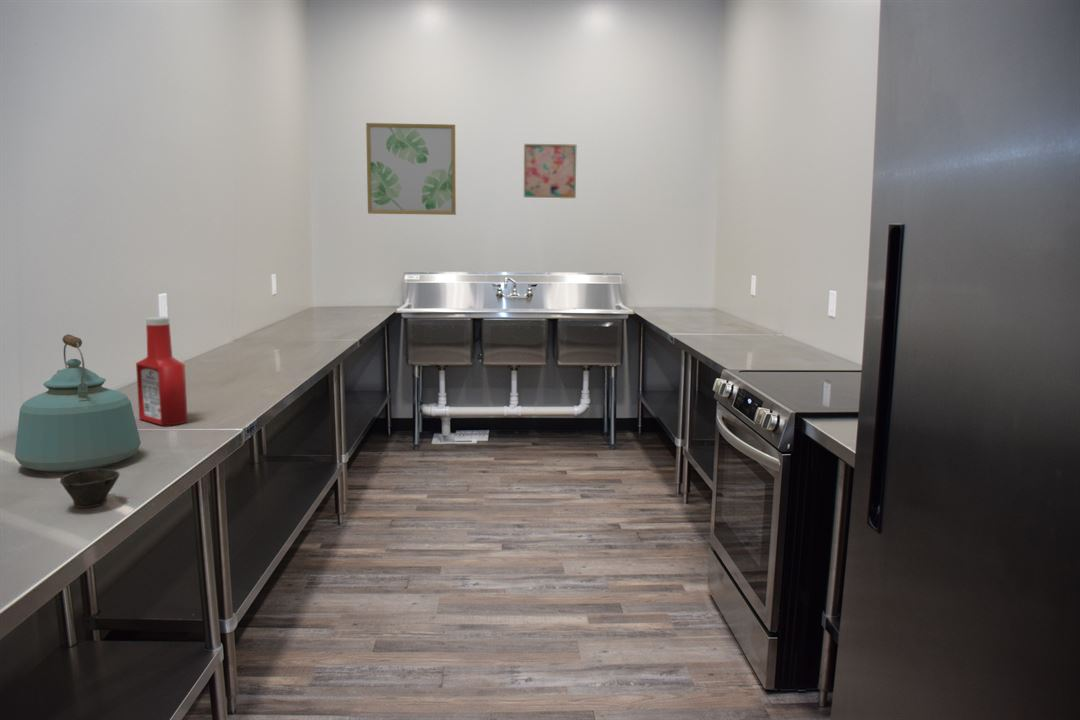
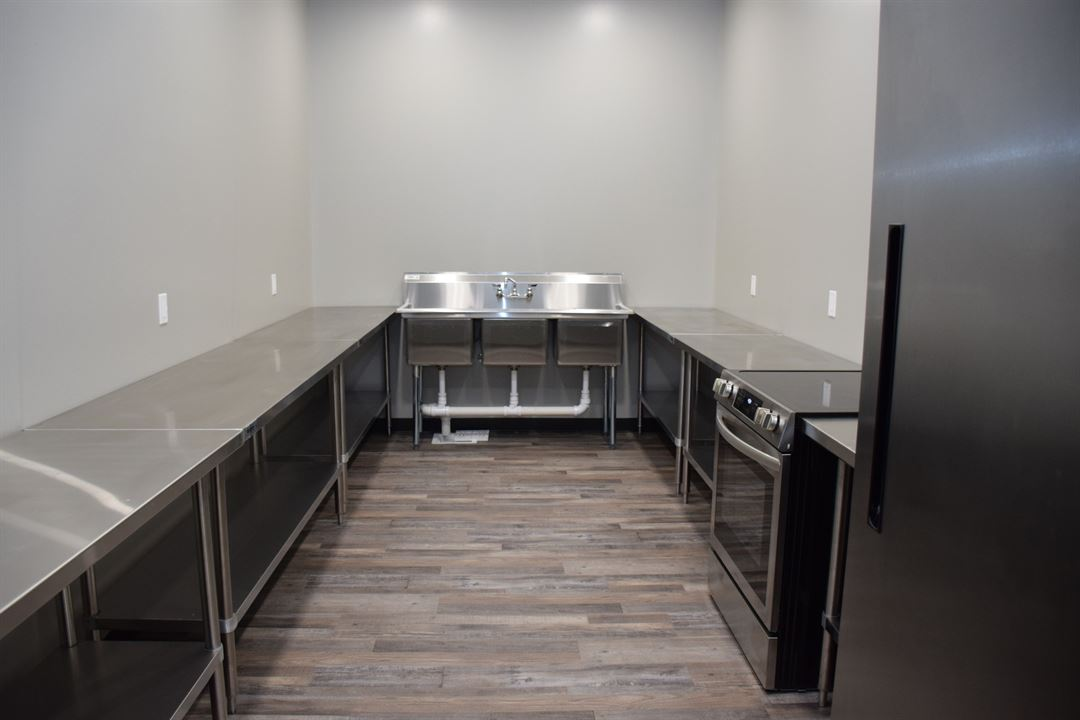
- wall art (411, 169)
- kettle (73, 397)
- wall art (549, 171)
- cup (93, 488)
- soap bottle (160, 369)
